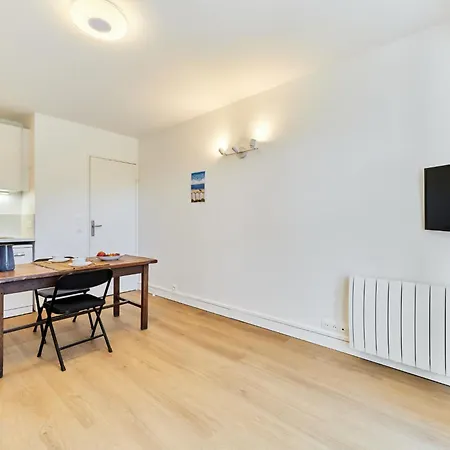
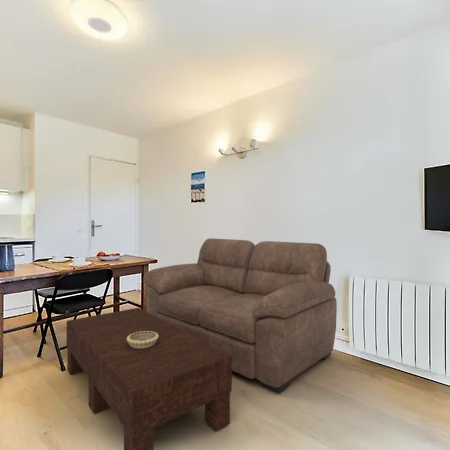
+ decorative bowl (142, 339)
+ coffee table (136, 364)
+ sofa (233, 292)
